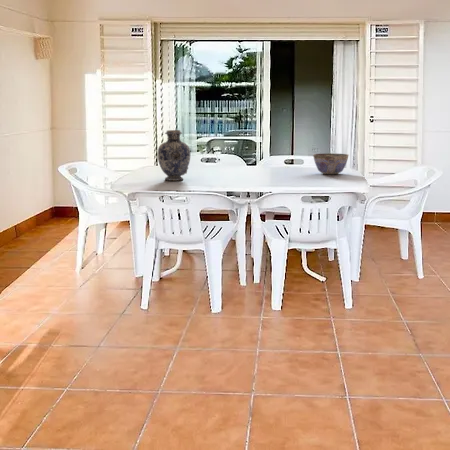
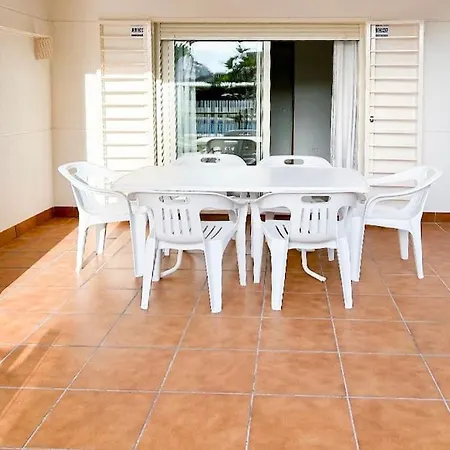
- bowl (330, 164)
- vase (174, 155)
